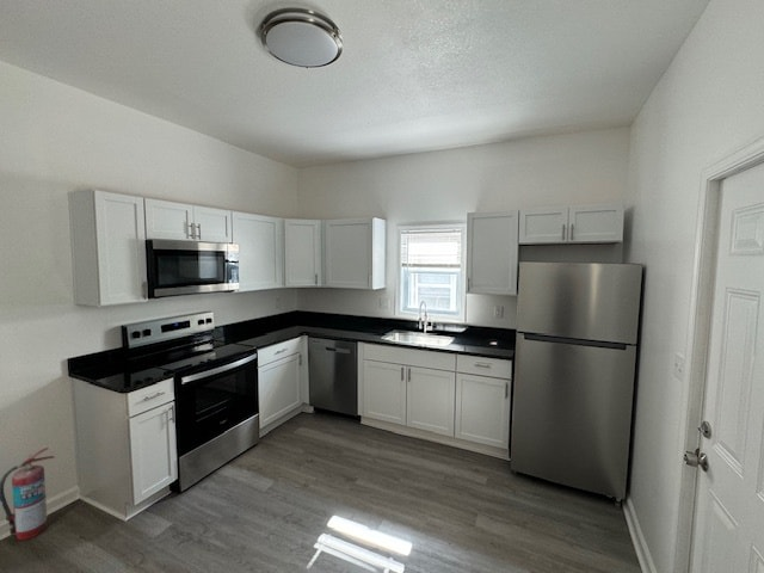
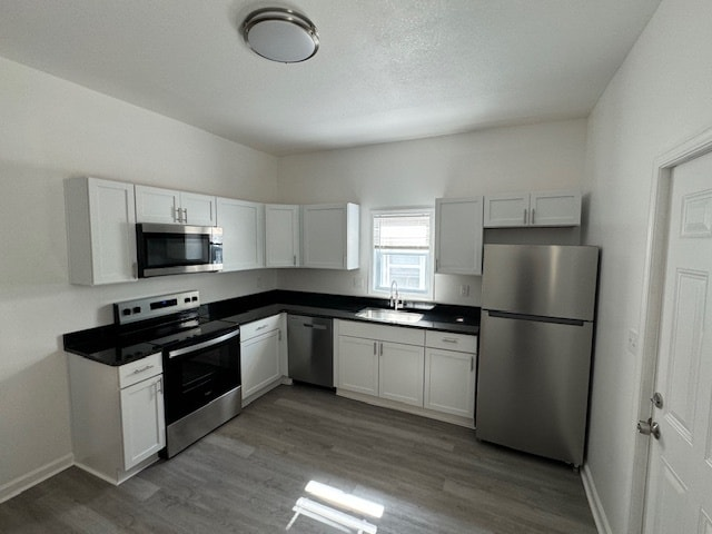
- fire extinguisher (29, 493)
